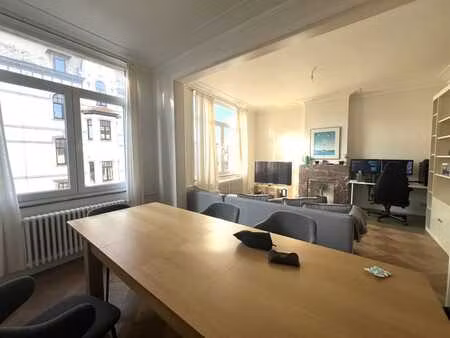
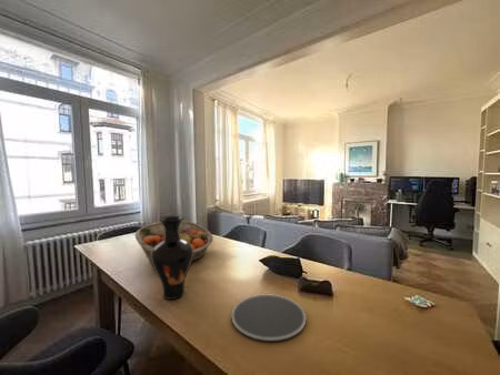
+ plate (268, 314)
+ fruit basket (180, 237)
+ vase (172, 256)
